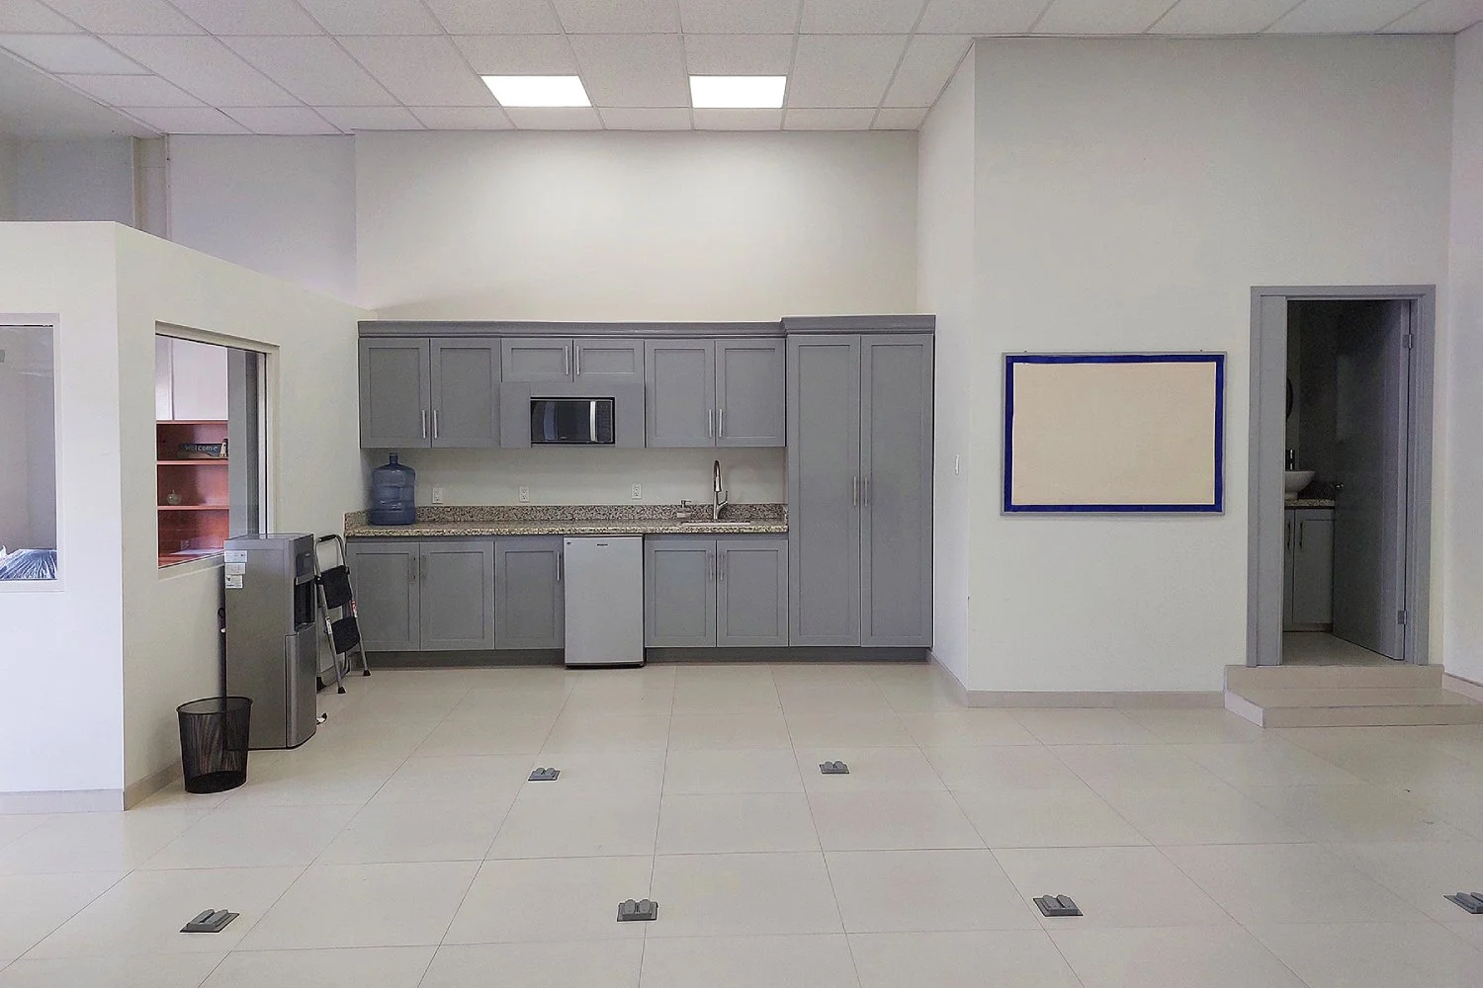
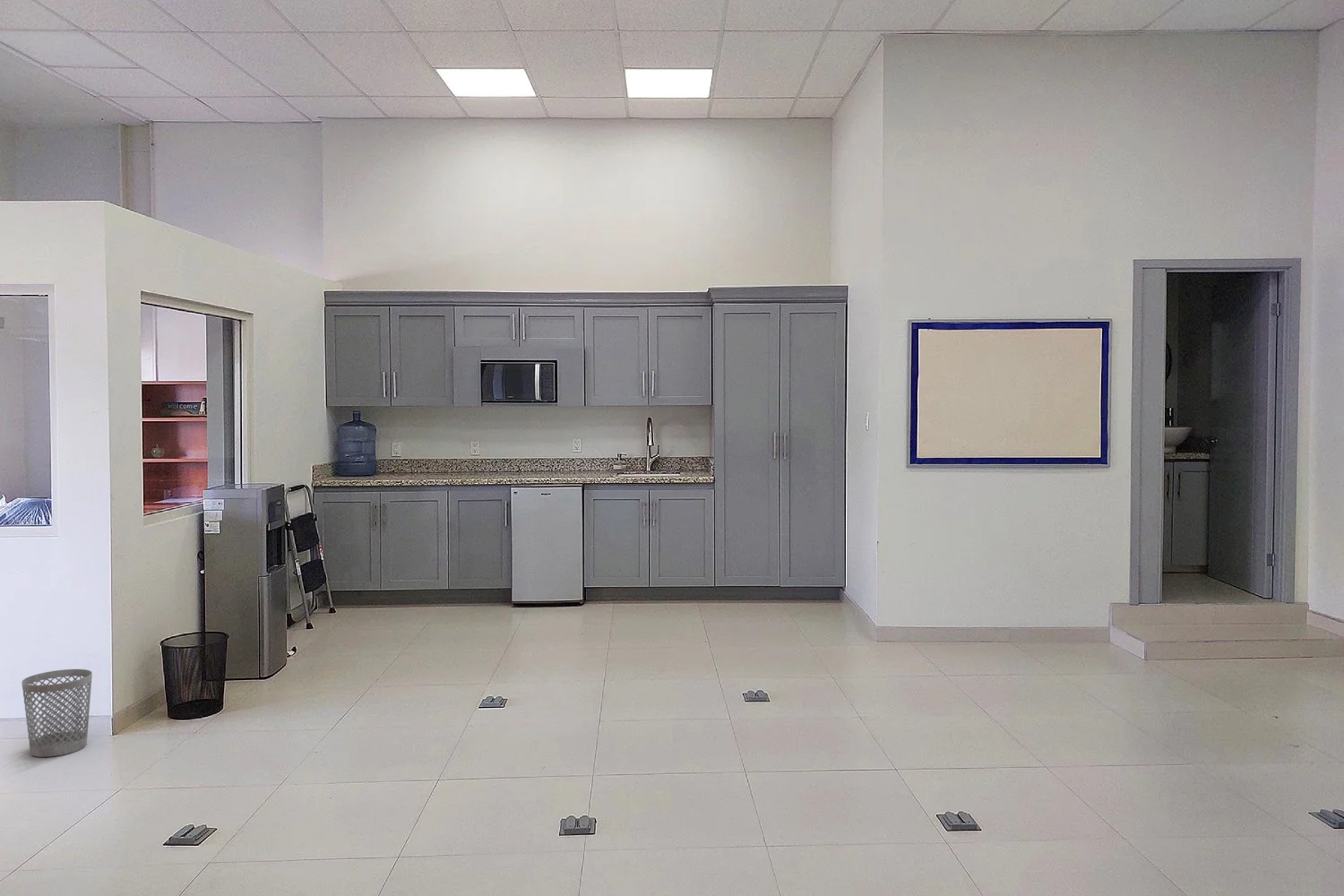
+ wastebasket (58, 713)
